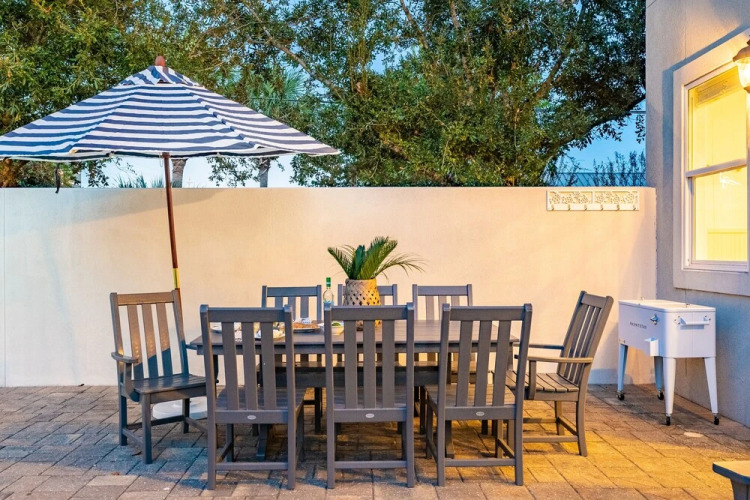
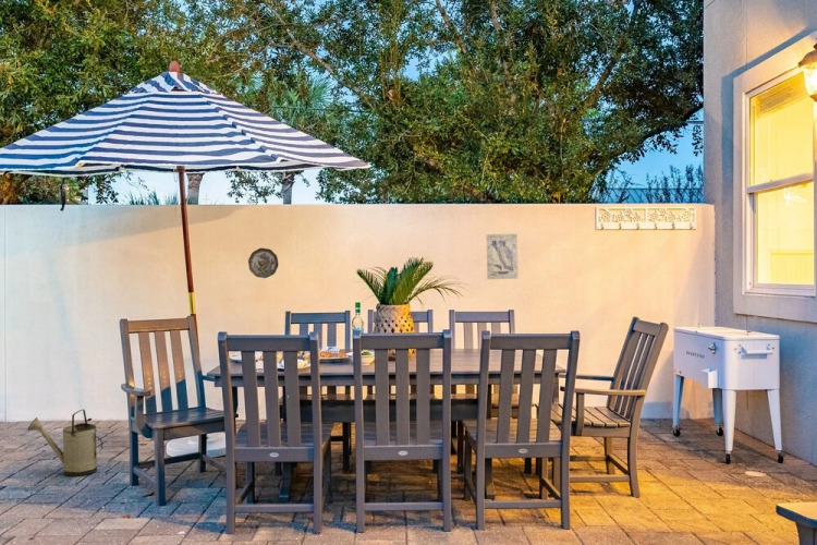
+ decorative plate (263, 263)
+ wall art (502, 256)
+ watering can (65, 441)
